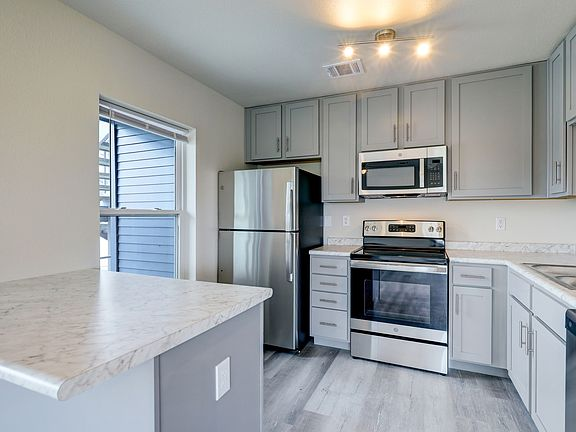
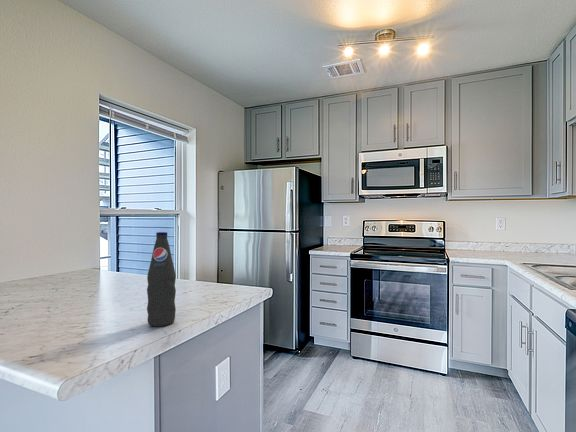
+ bottle (161, 277)
